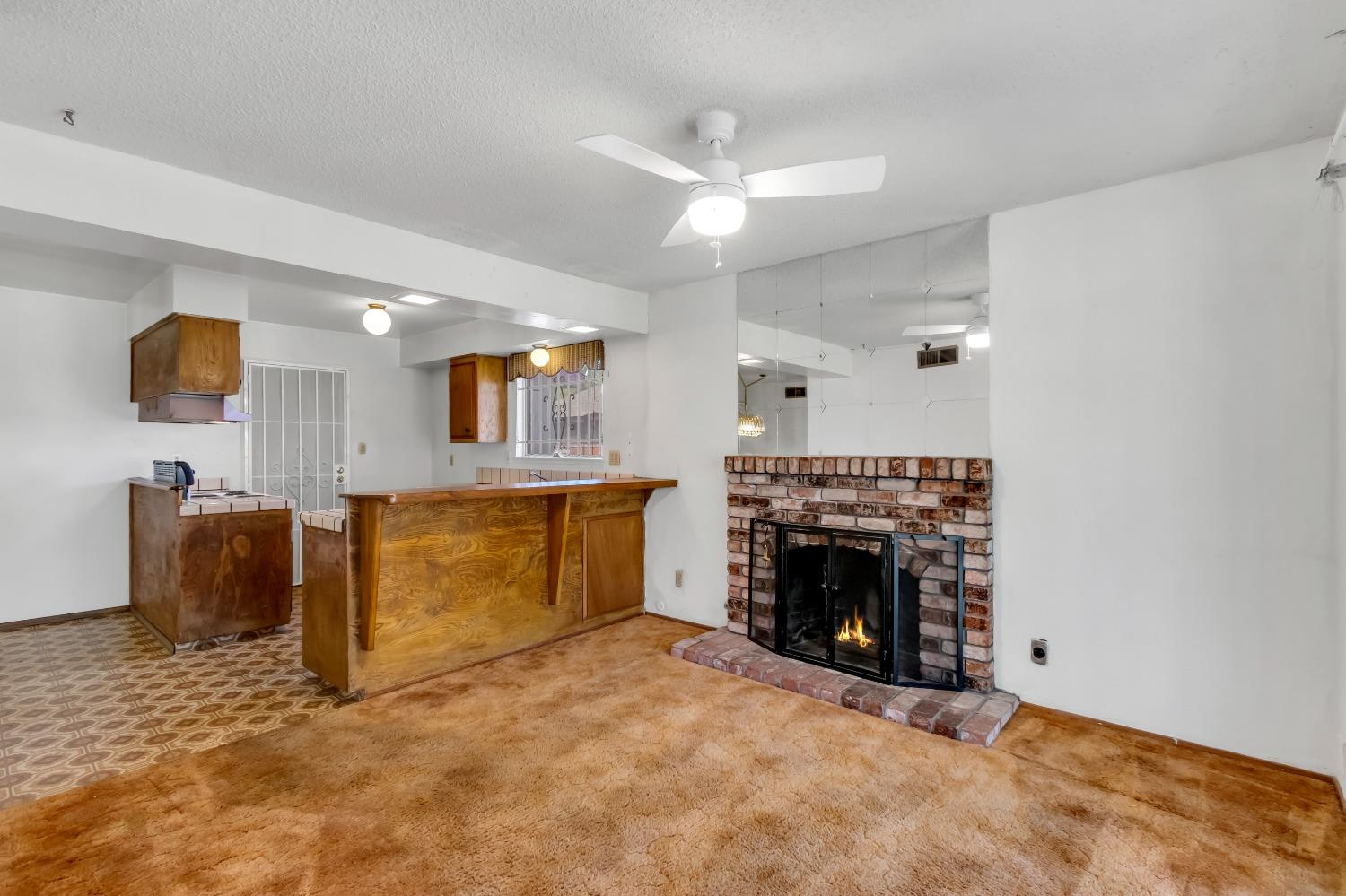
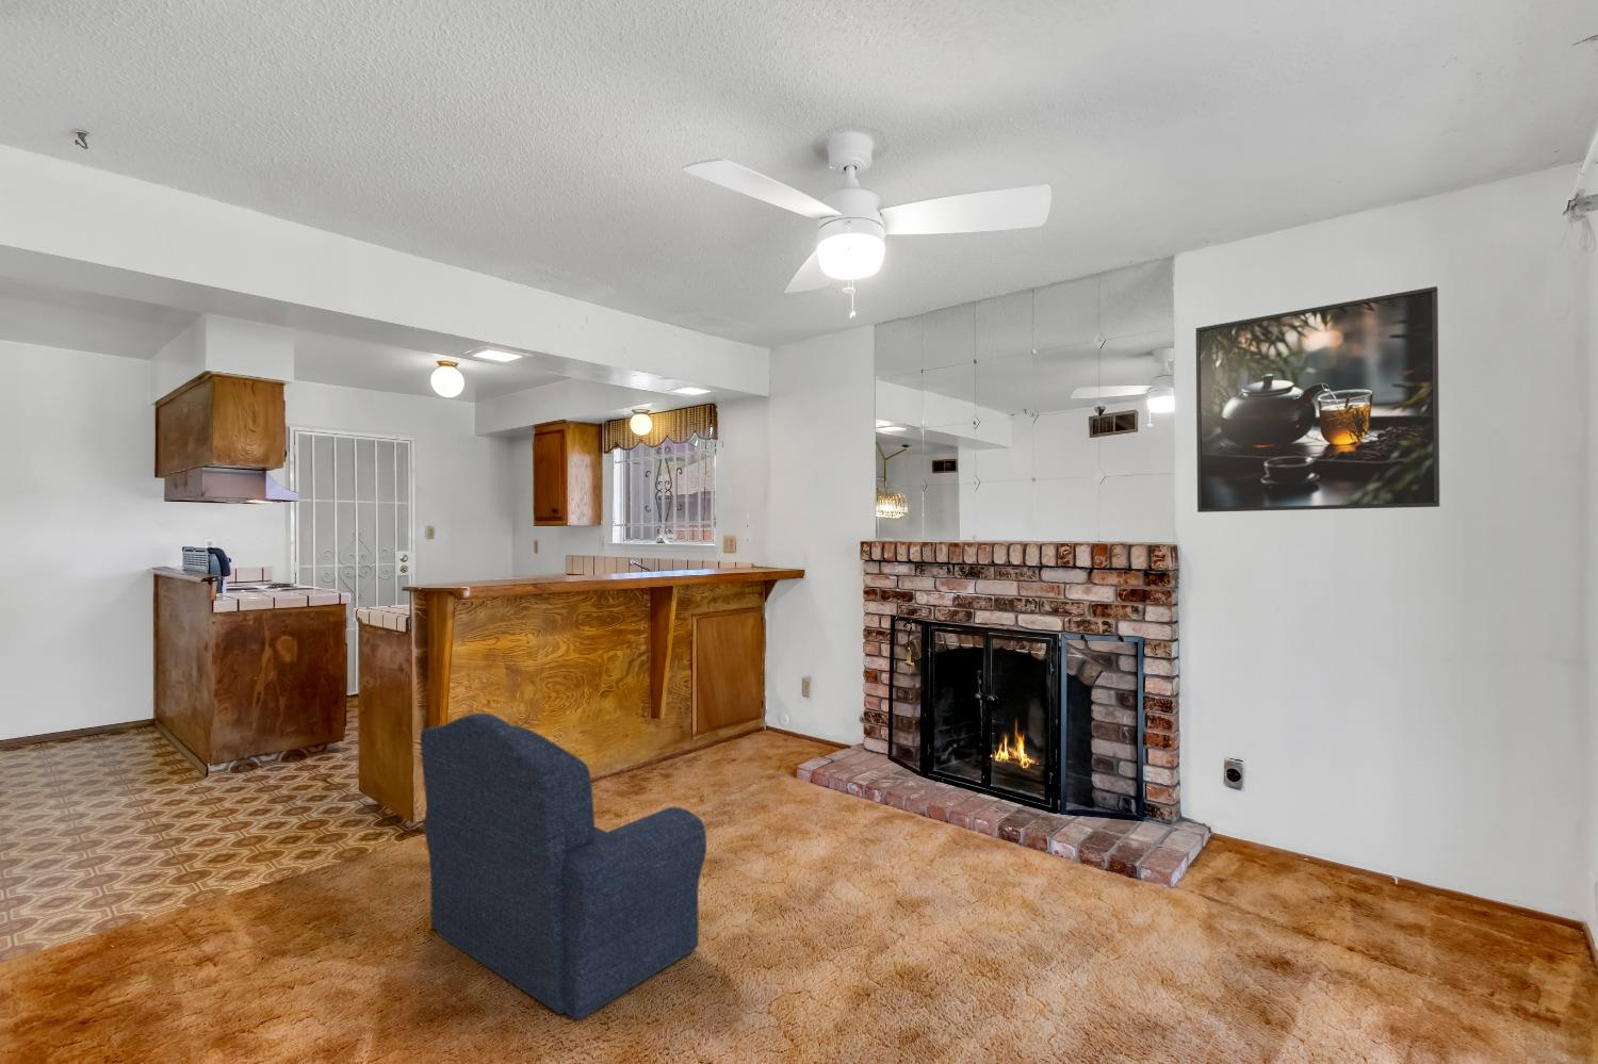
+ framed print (1306, 408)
+ armchair (551, 822)
